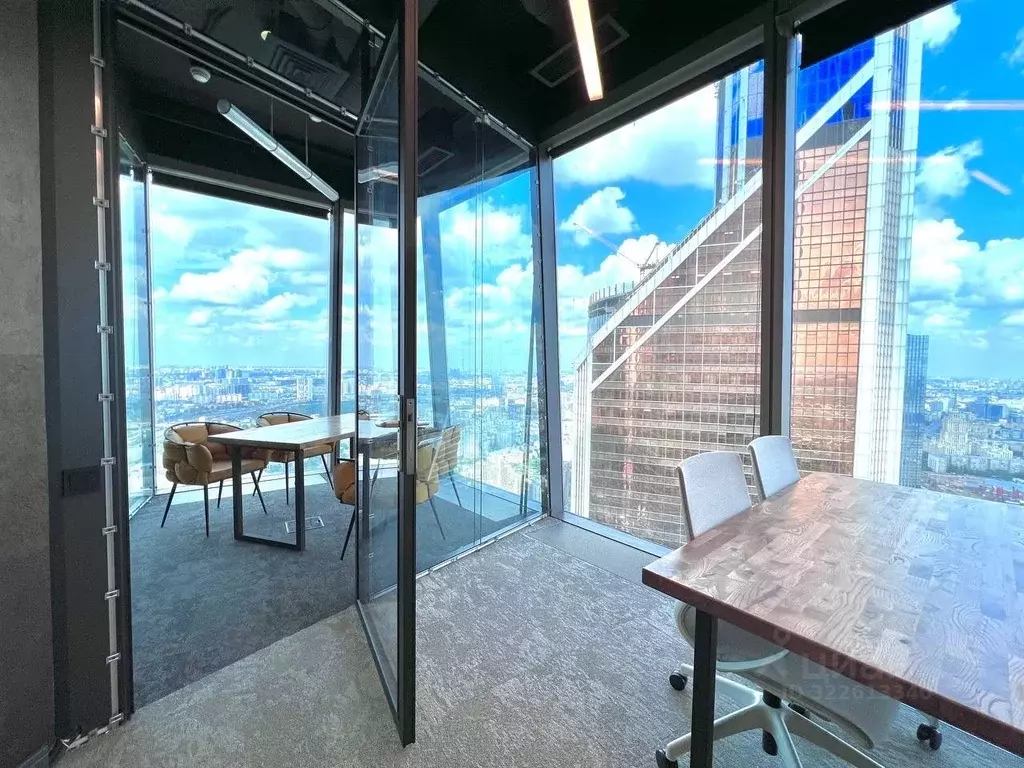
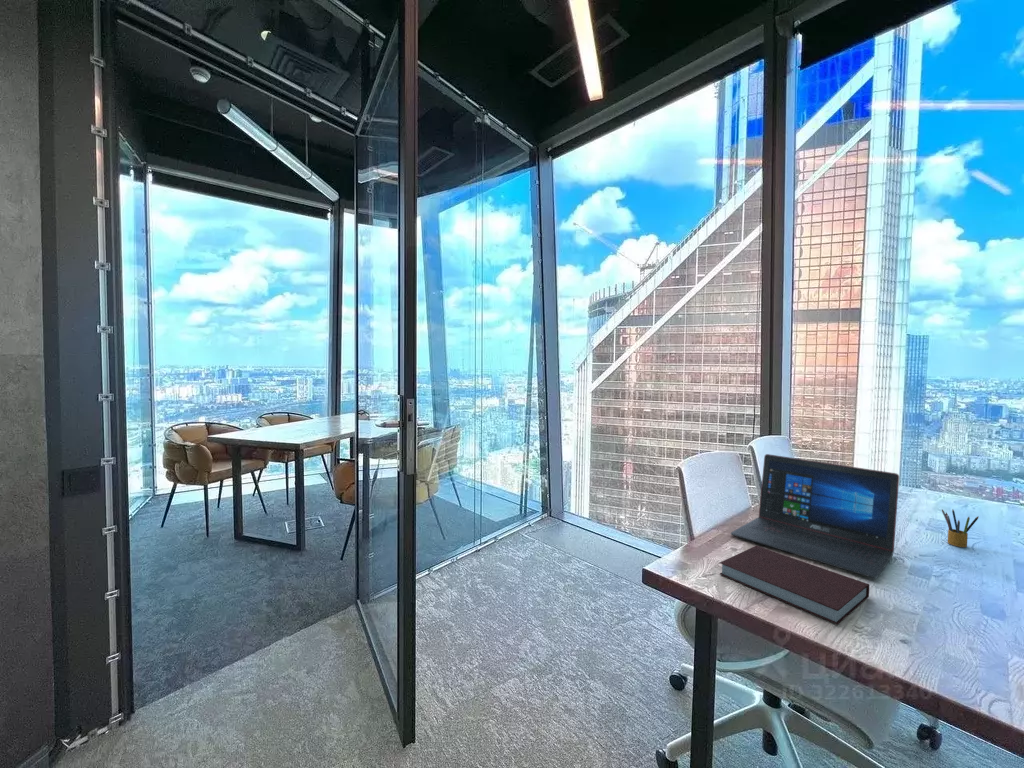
+ pencil box (959, 528)
+ notebook (790, 578)
+ laptop (810, 506)
